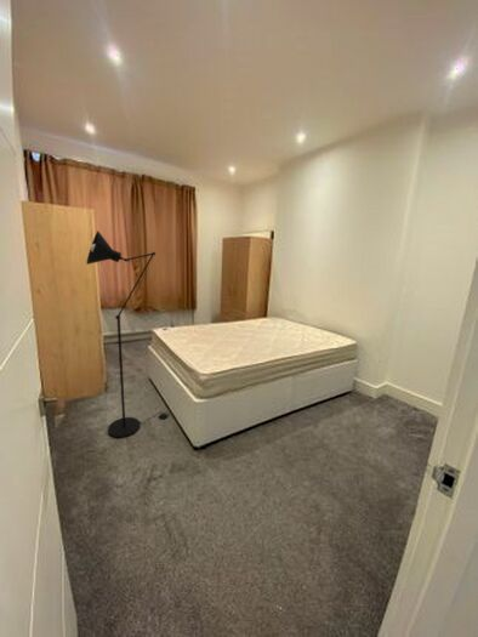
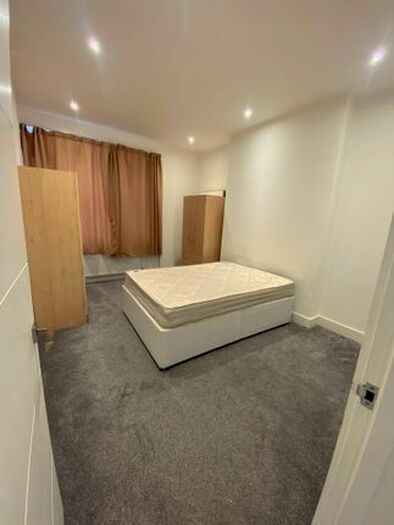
- floor lamp (120, 336)
